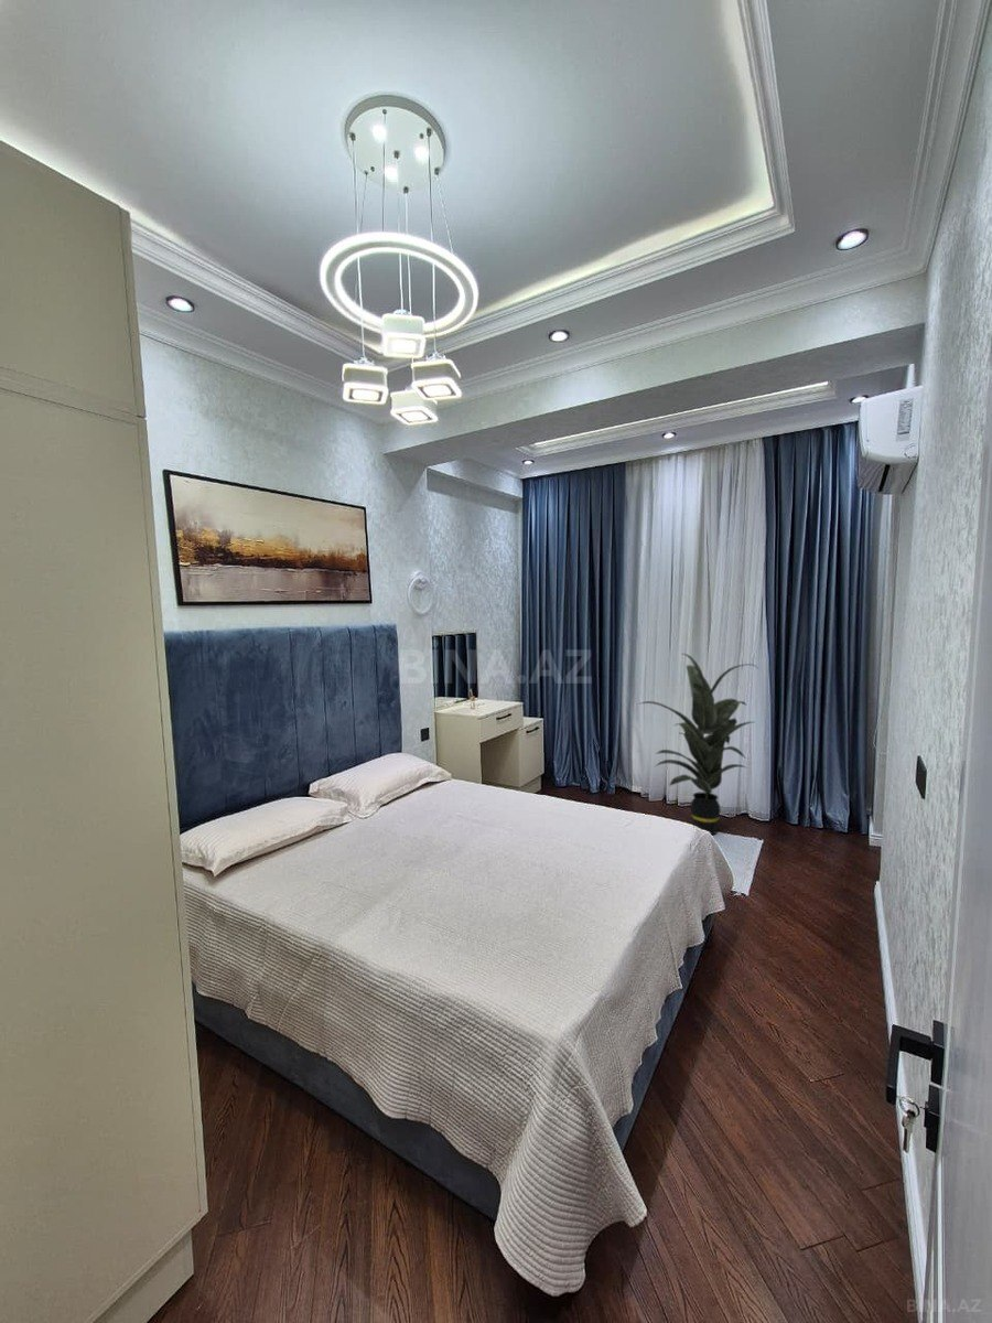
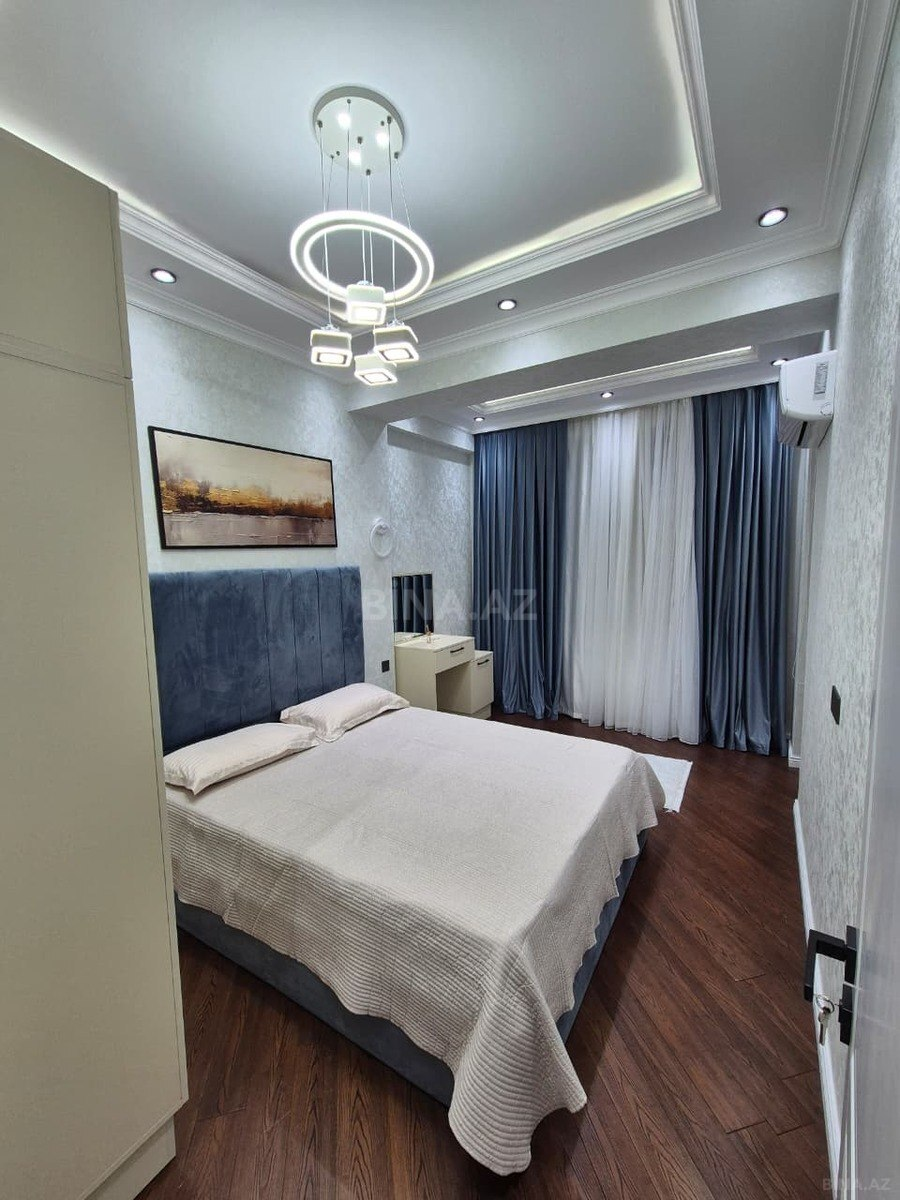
- indoor plant (700, 742)
